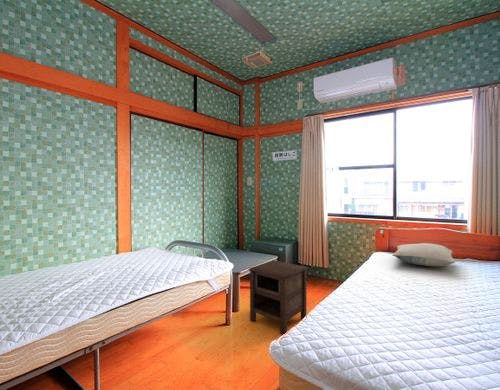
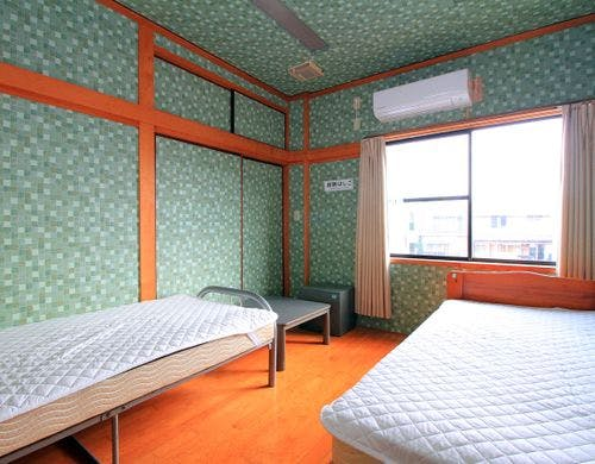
- pillow (422, 253)
- nightstand (278, 293)
